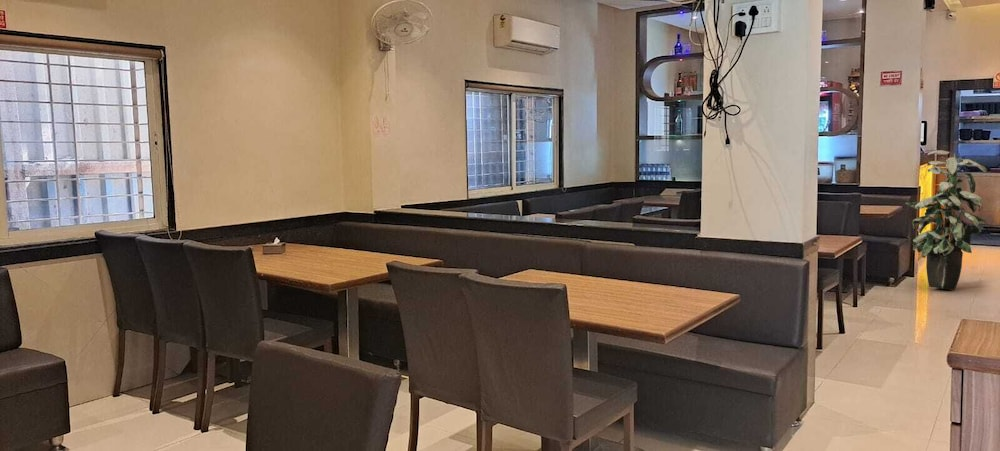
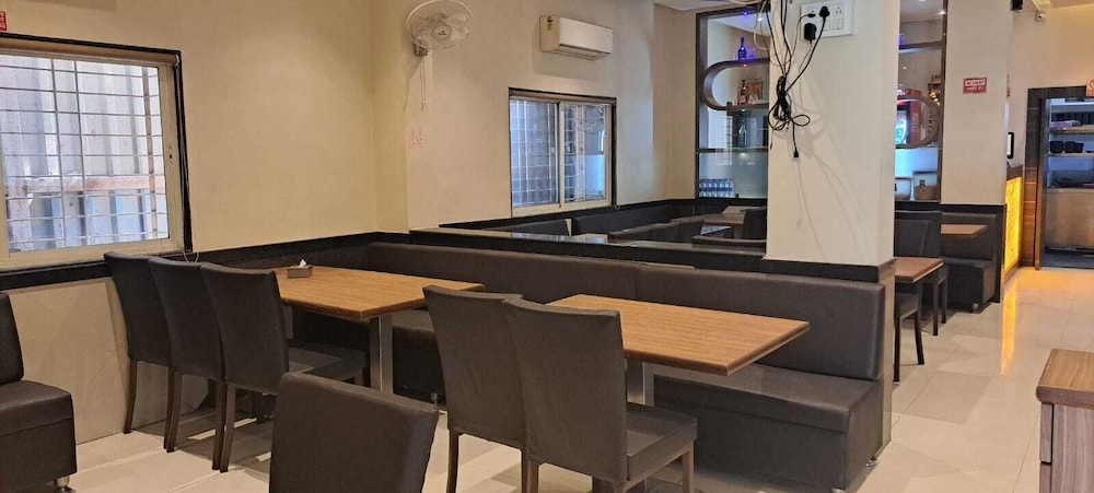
- indoor plant (942, 219)
